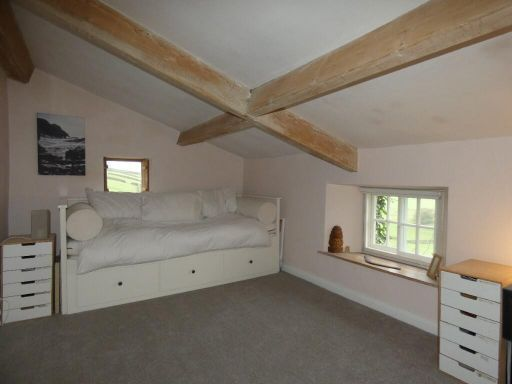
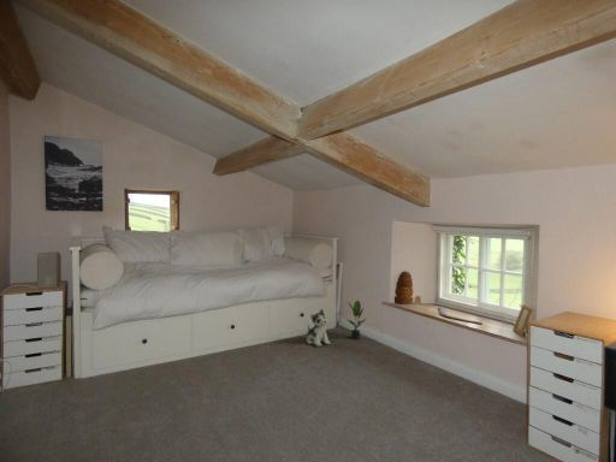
+ potted plant (354, 322)
+ plush toy (316, 325)
